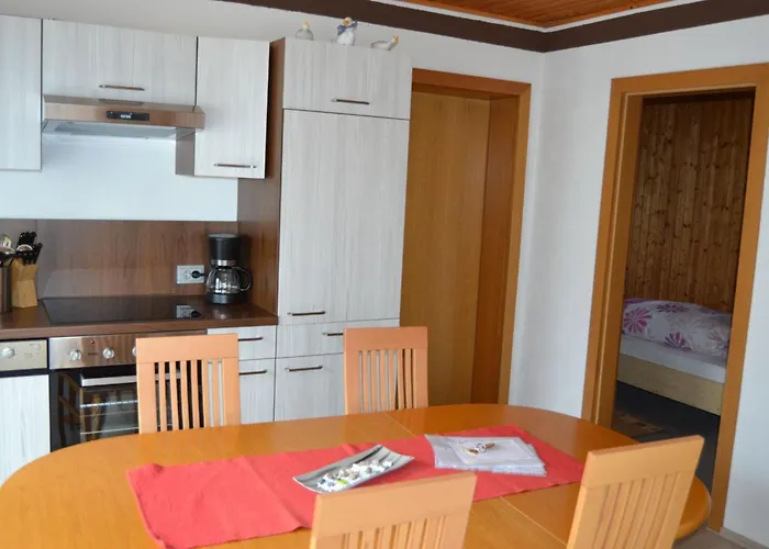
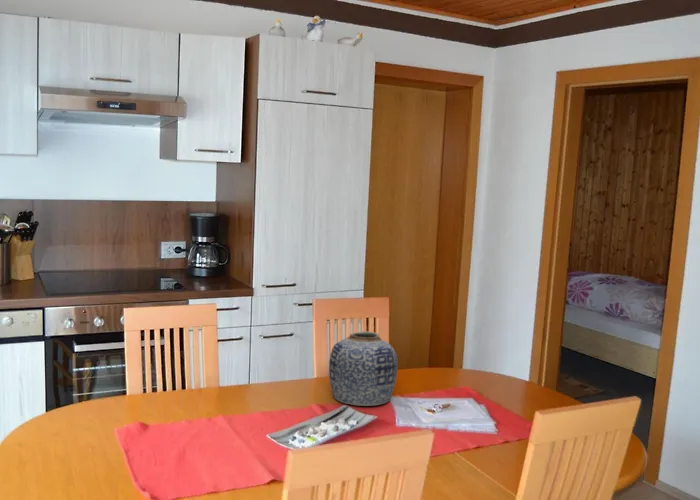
+ vase (363, 366)
